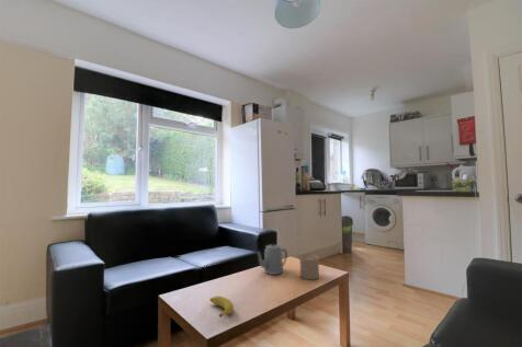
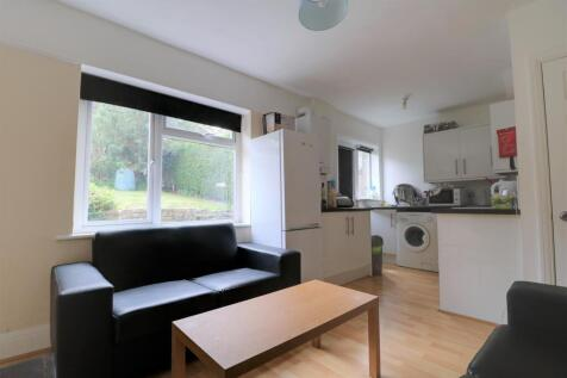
- cup (309, 266)
- teapot (272, 256)
- banana (219, 304)
